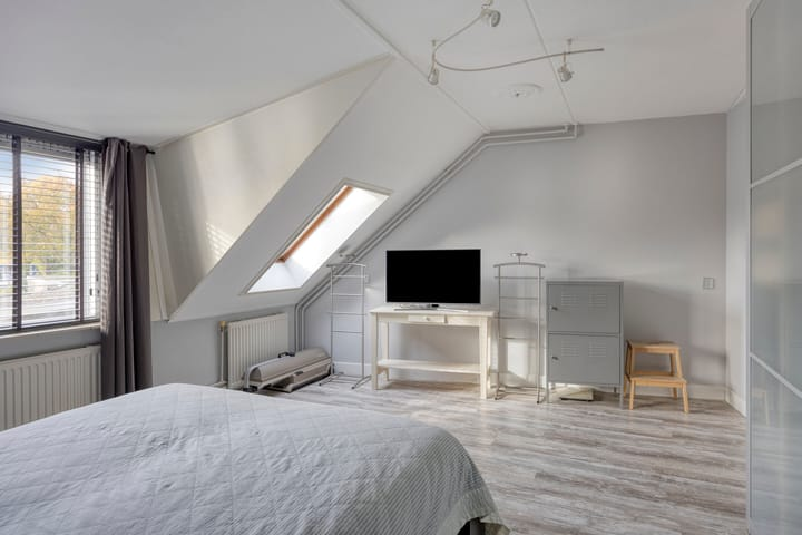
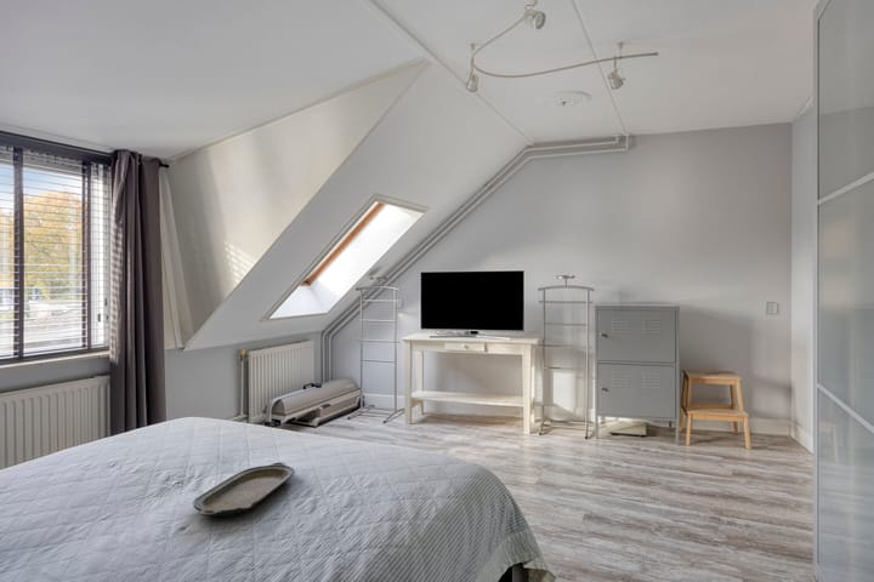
+ serving tray (248, 489)
